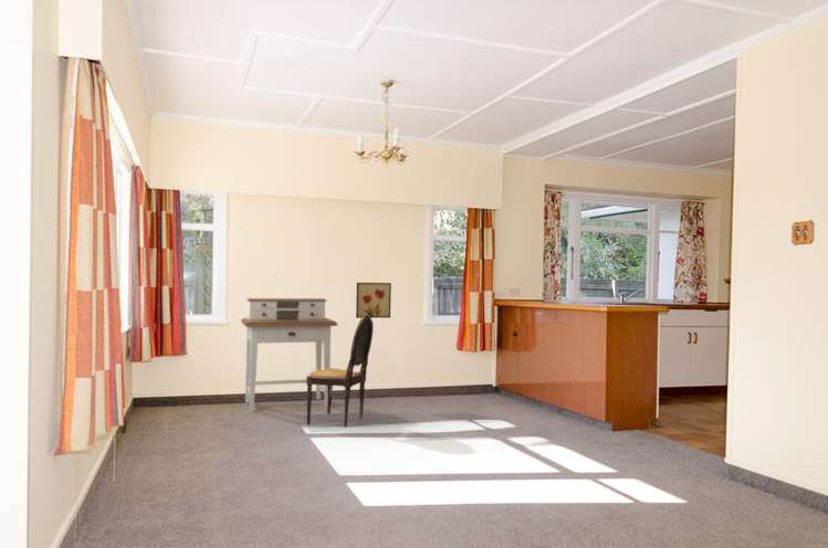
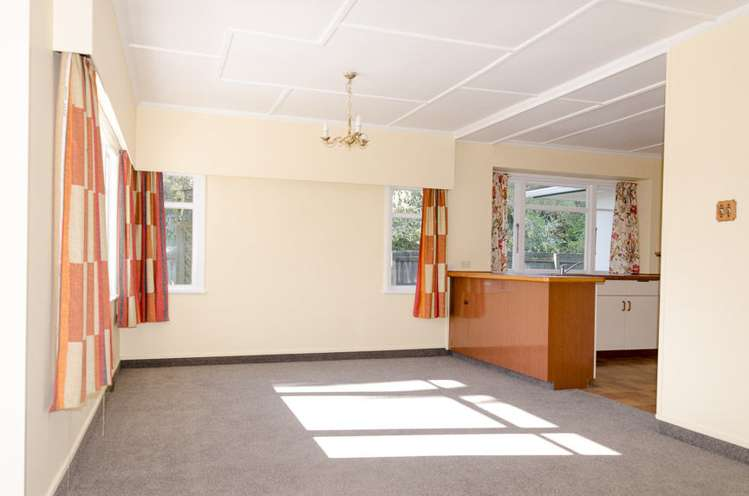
- wall art (373, 299)
- desk (287, 341)
- dining chair (338, 369)
